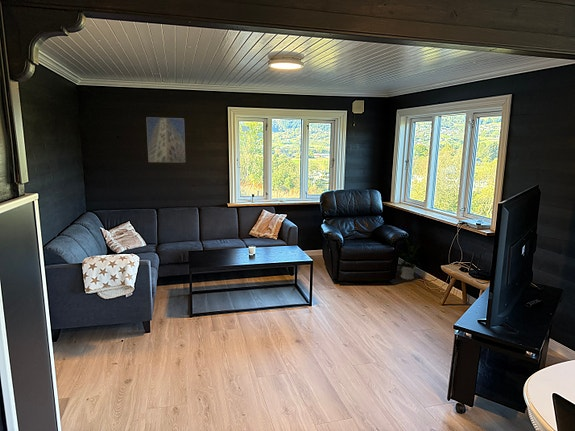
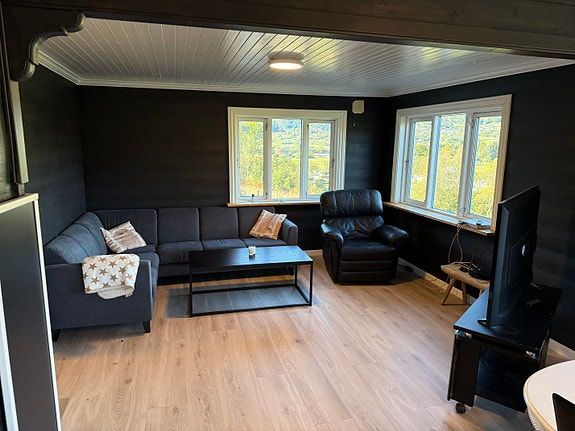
- house plant (407, 258)
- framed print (166, 140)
